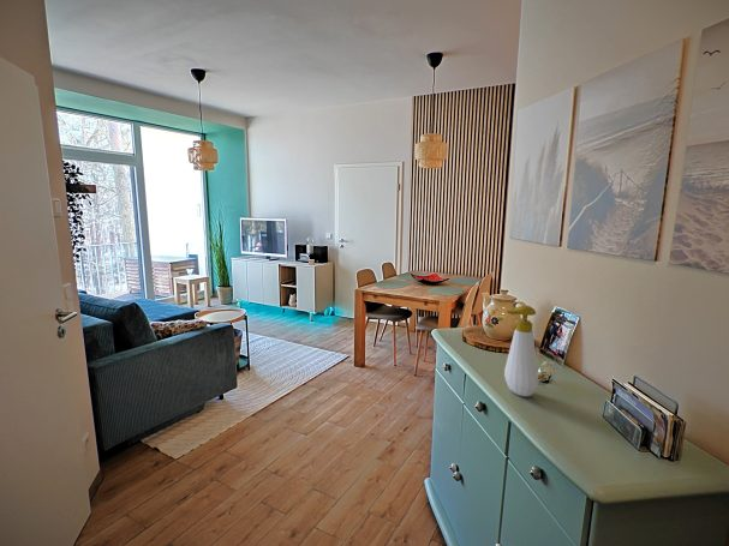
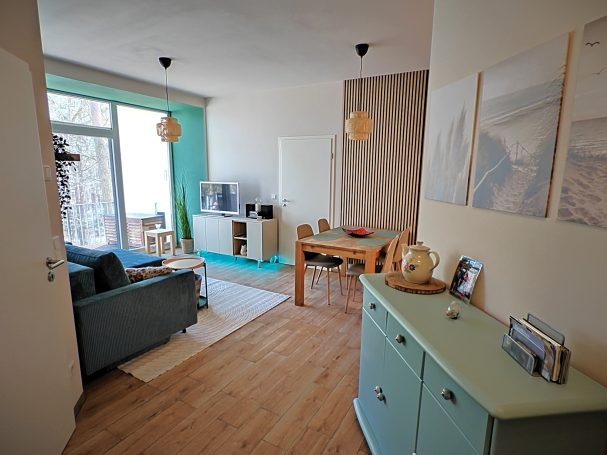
- soap bottle (519, 349)
